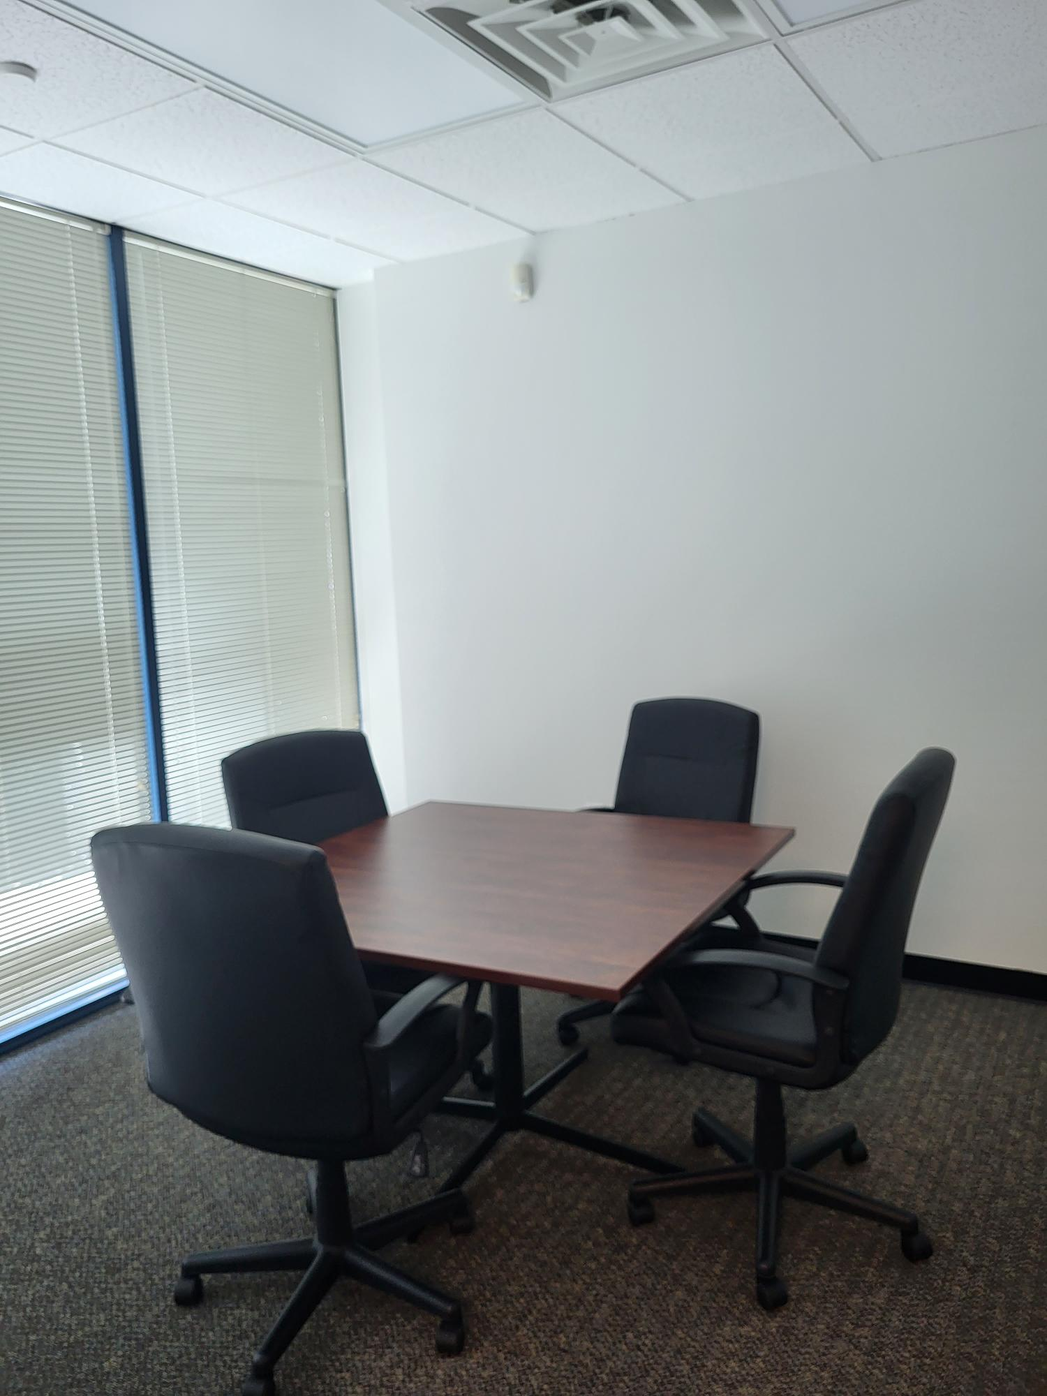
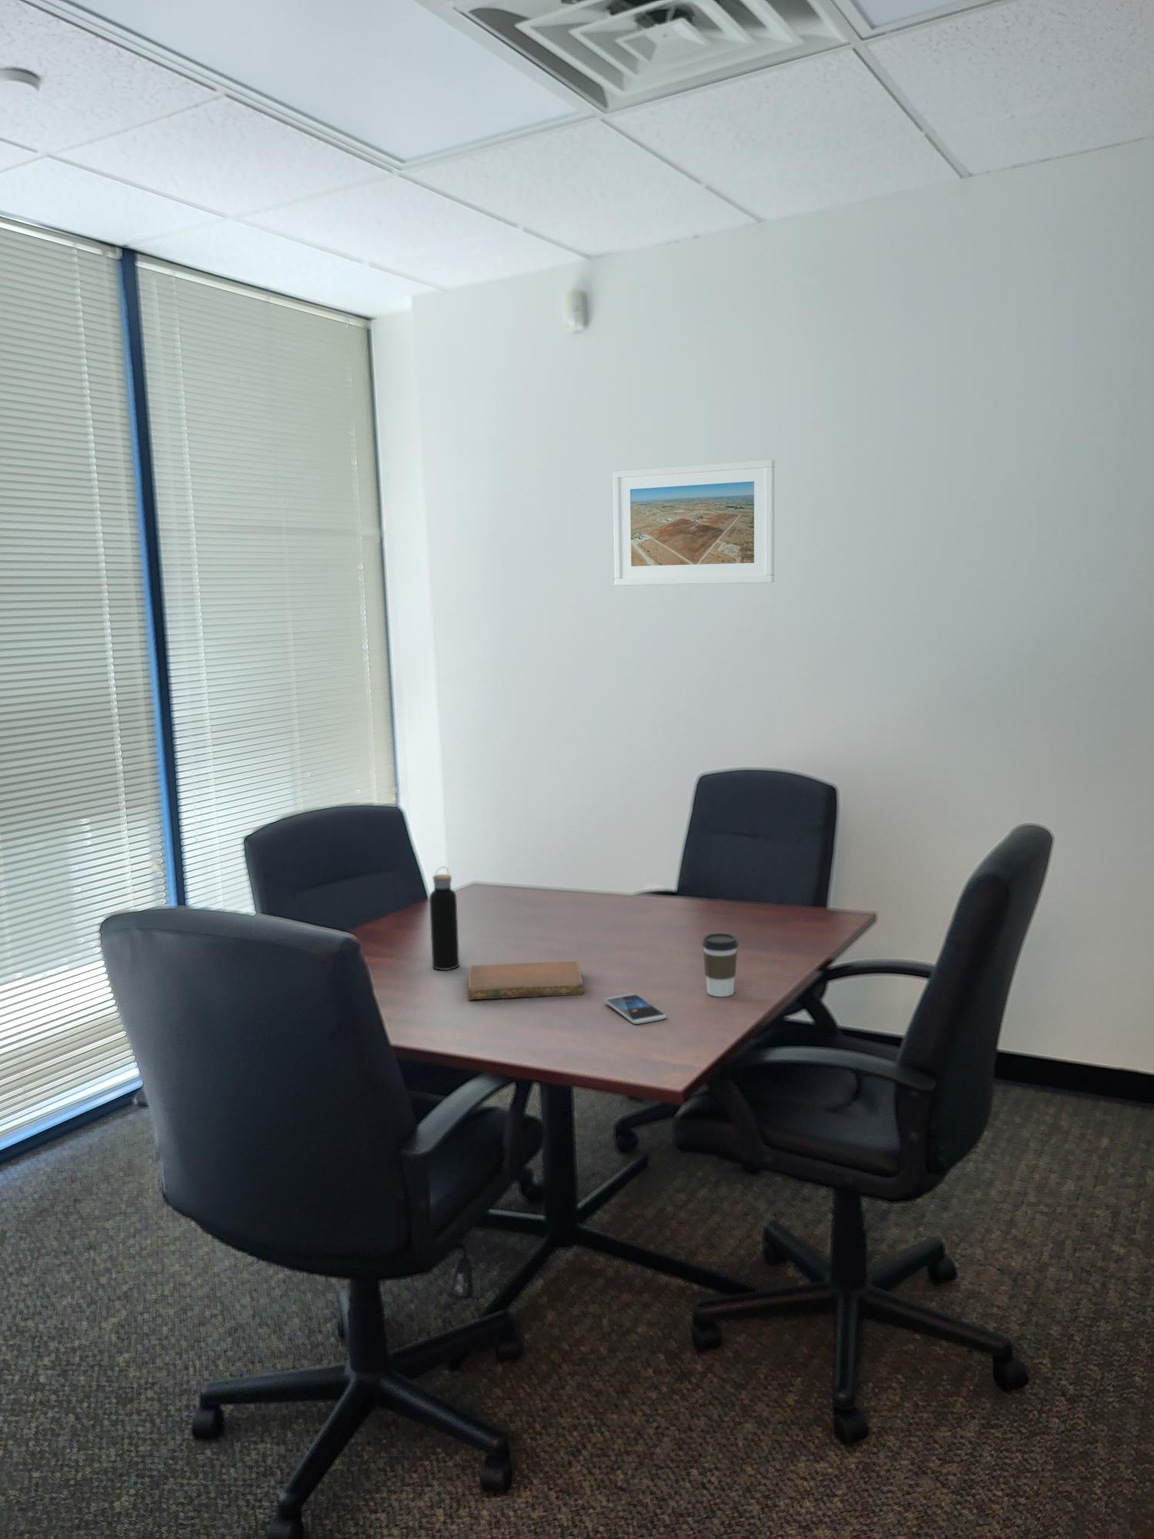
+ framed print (691, 525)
+ coffee cup (720, 965)
+ notebook (525, 979)
+ smartphone (635, 1008)
+ water bottle (444, 916)
